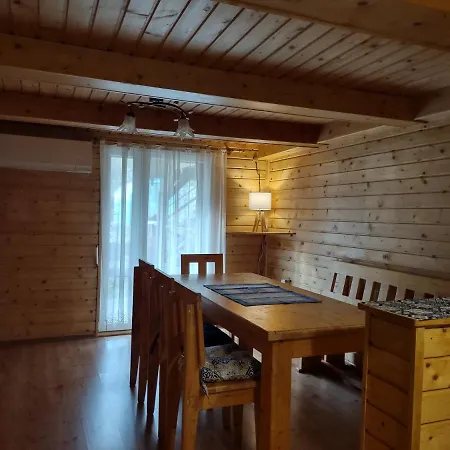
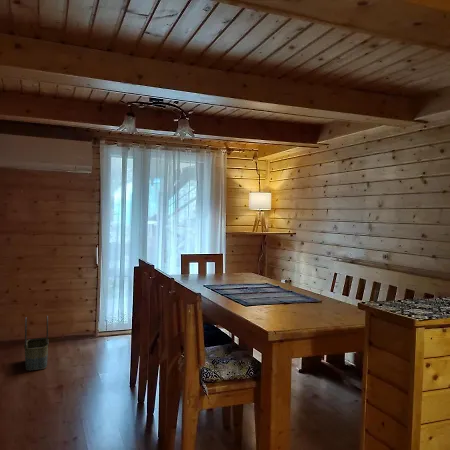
+ basket (36, 340)
